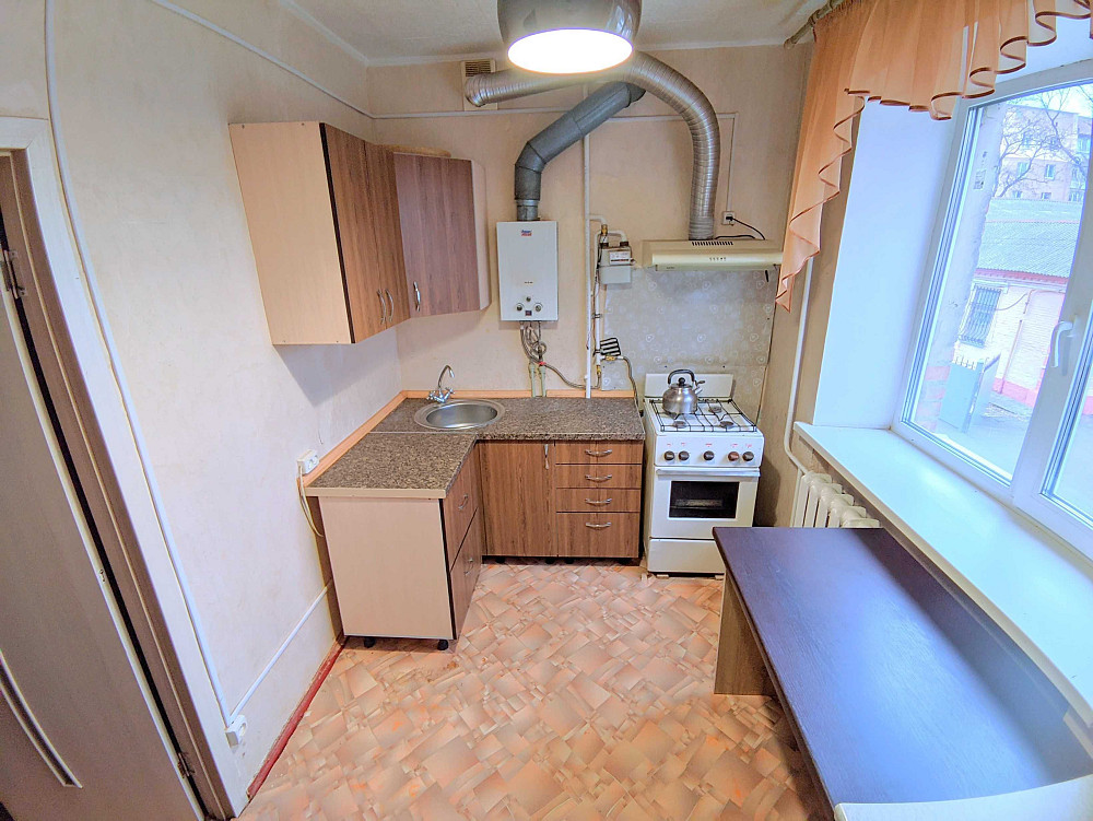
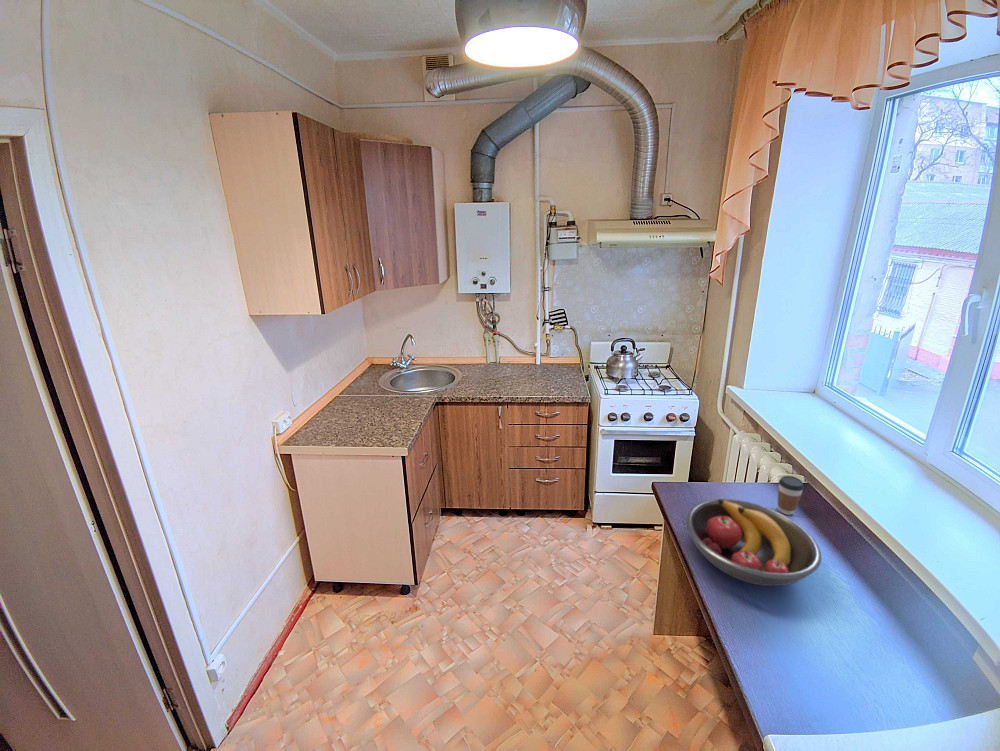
+ coffee cup (788, 495)
+ fruit bowl (747, 543)
